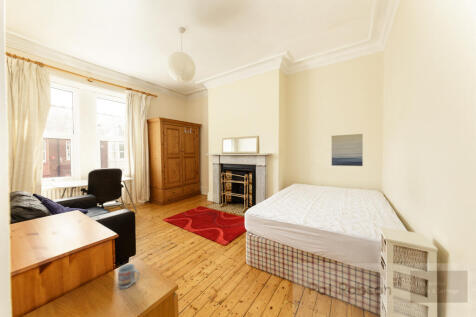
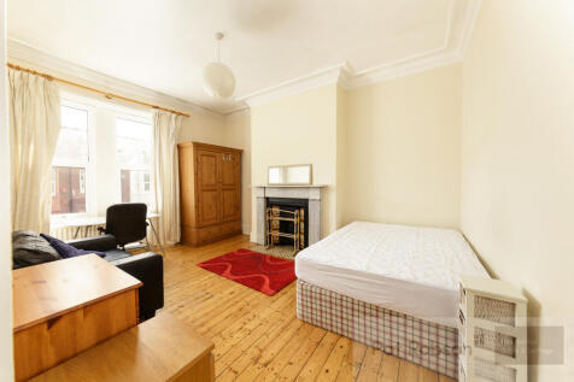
- wall art (346, 150)
- cup (129, 275)
